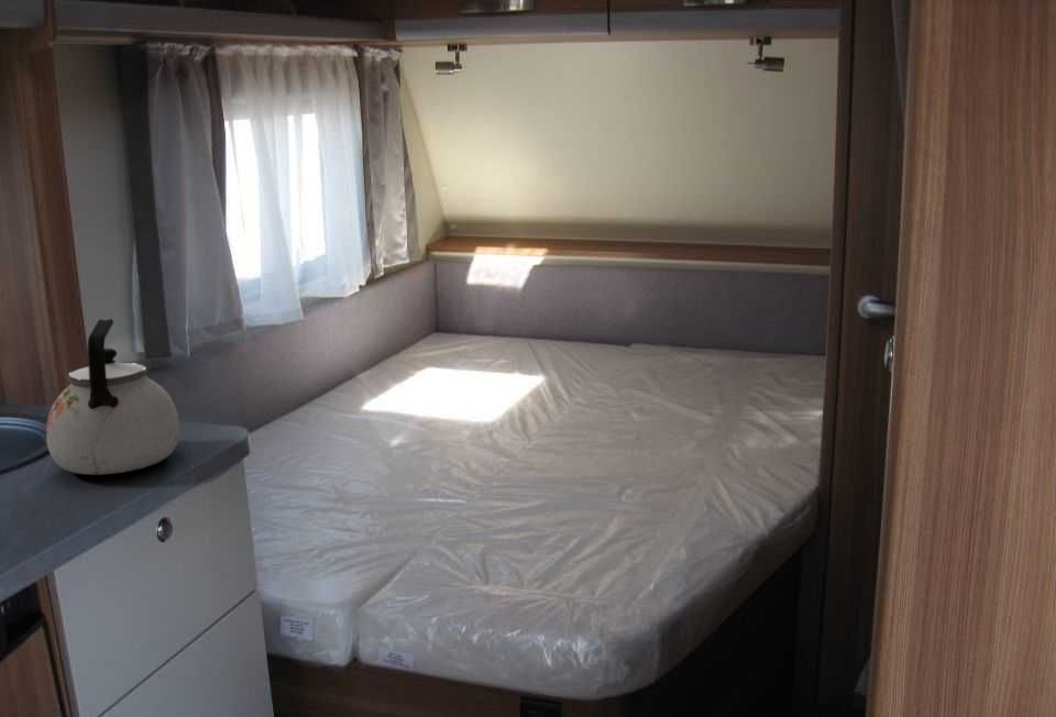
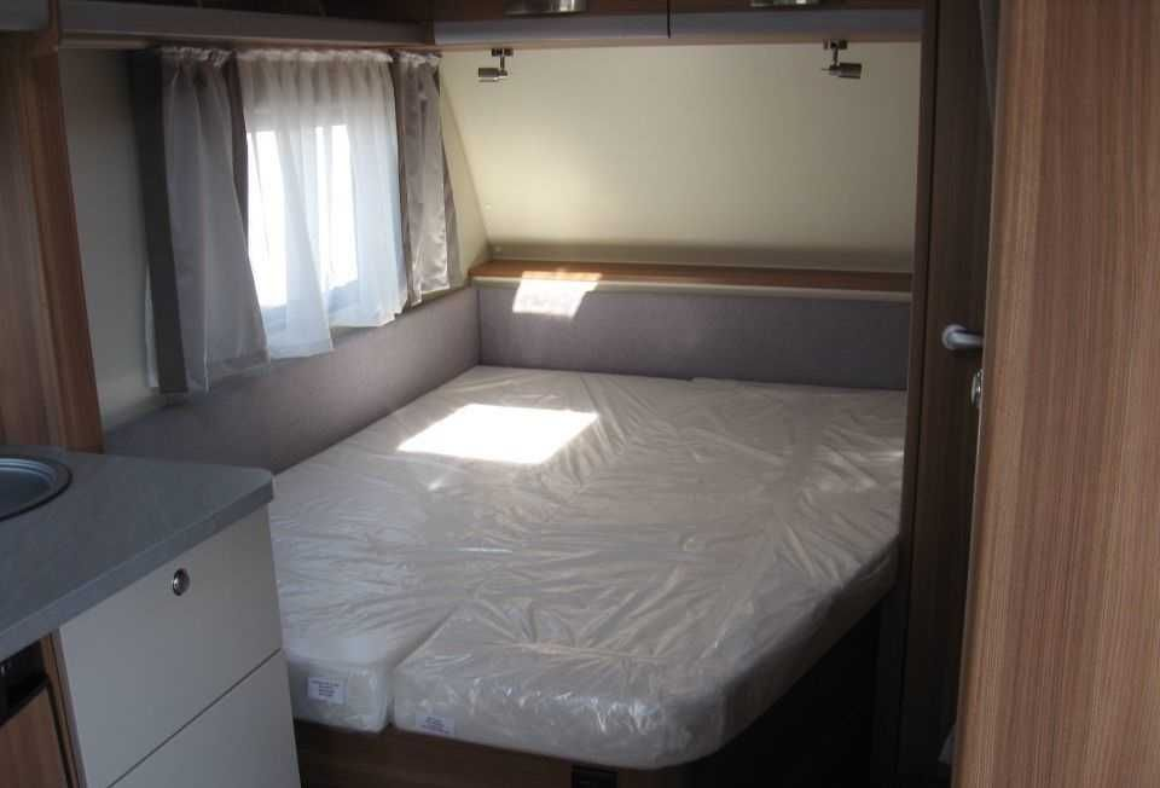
- kettle (110, 393)
